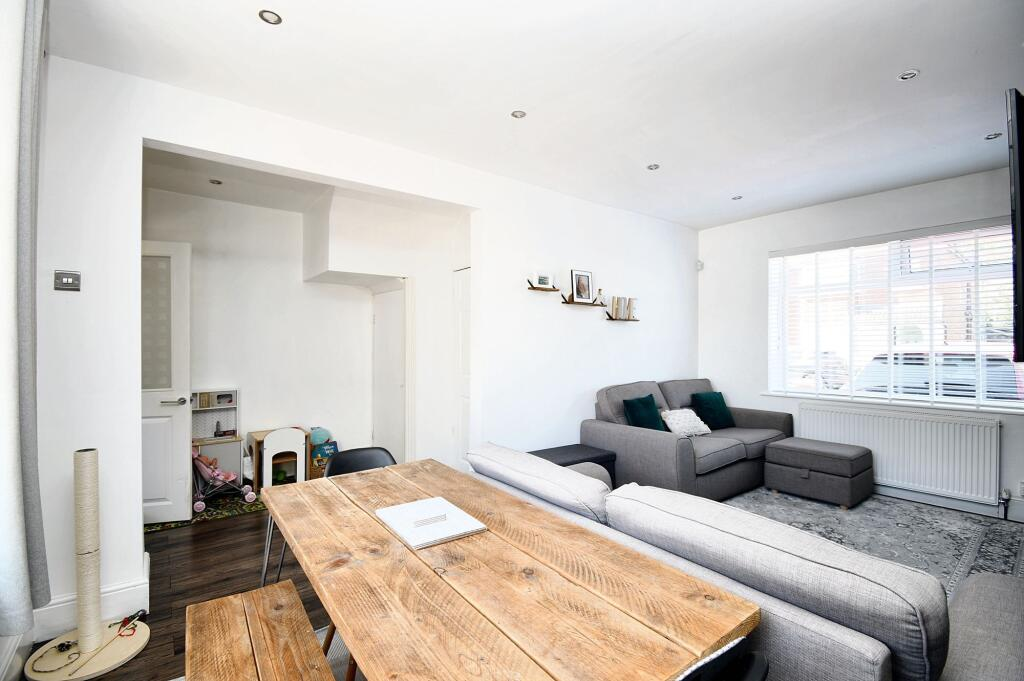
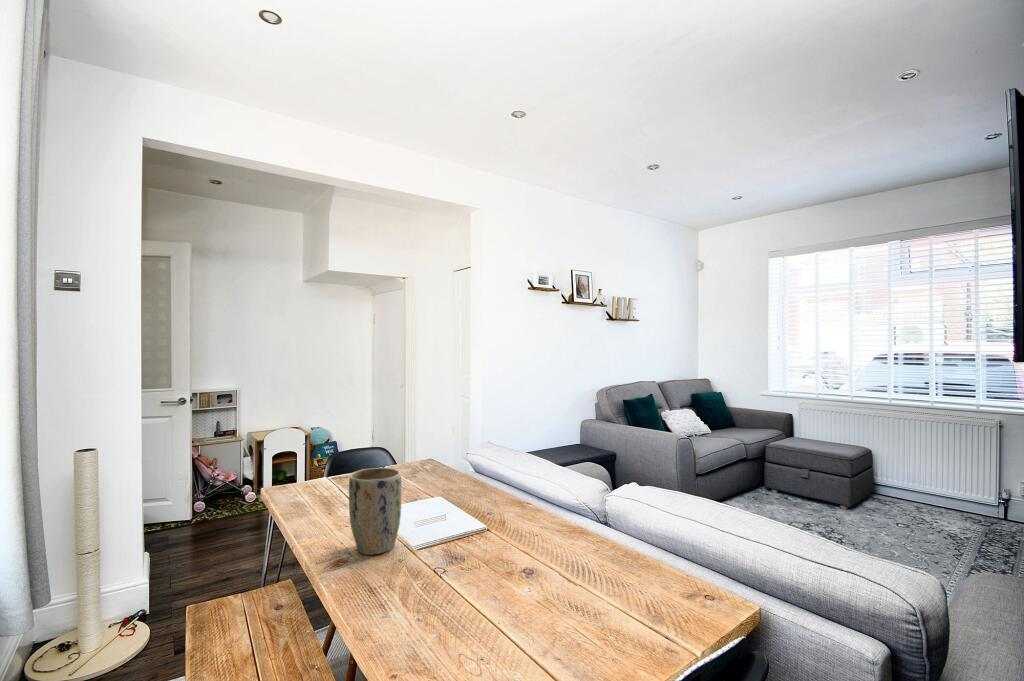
+ plant pot (375, 510)
